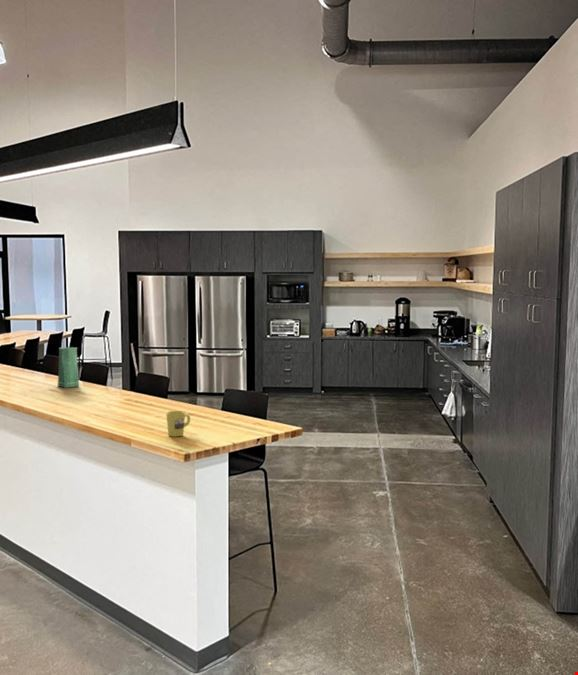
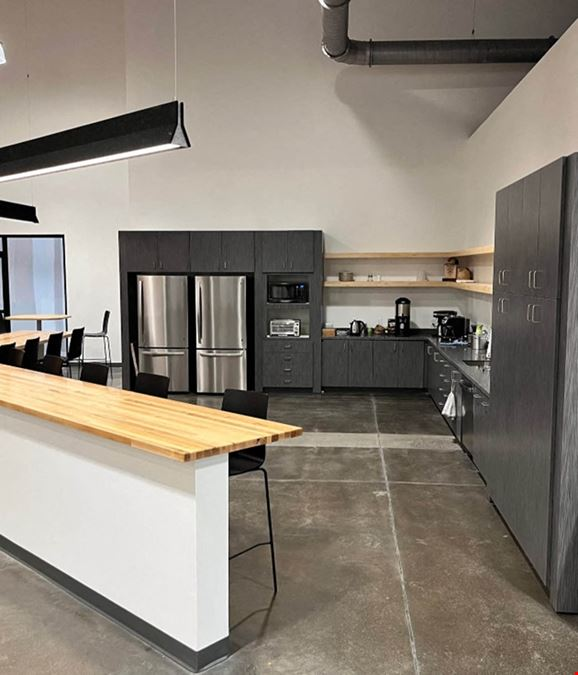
- vase (68, 366)
- mug (179, 423)
